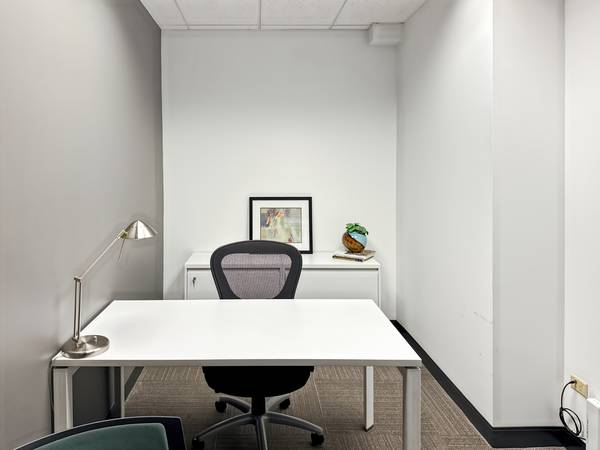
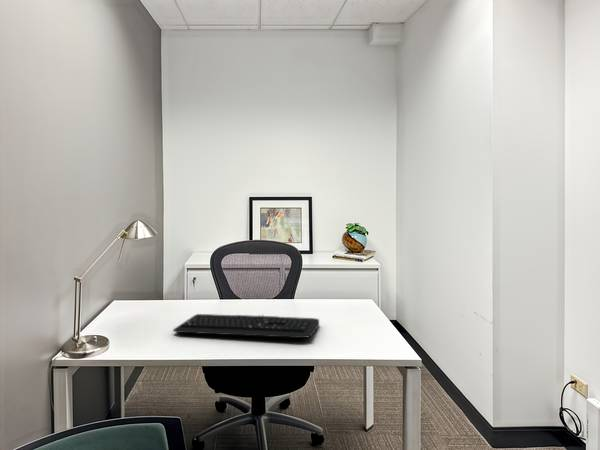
+ keyboard (255, 318)
